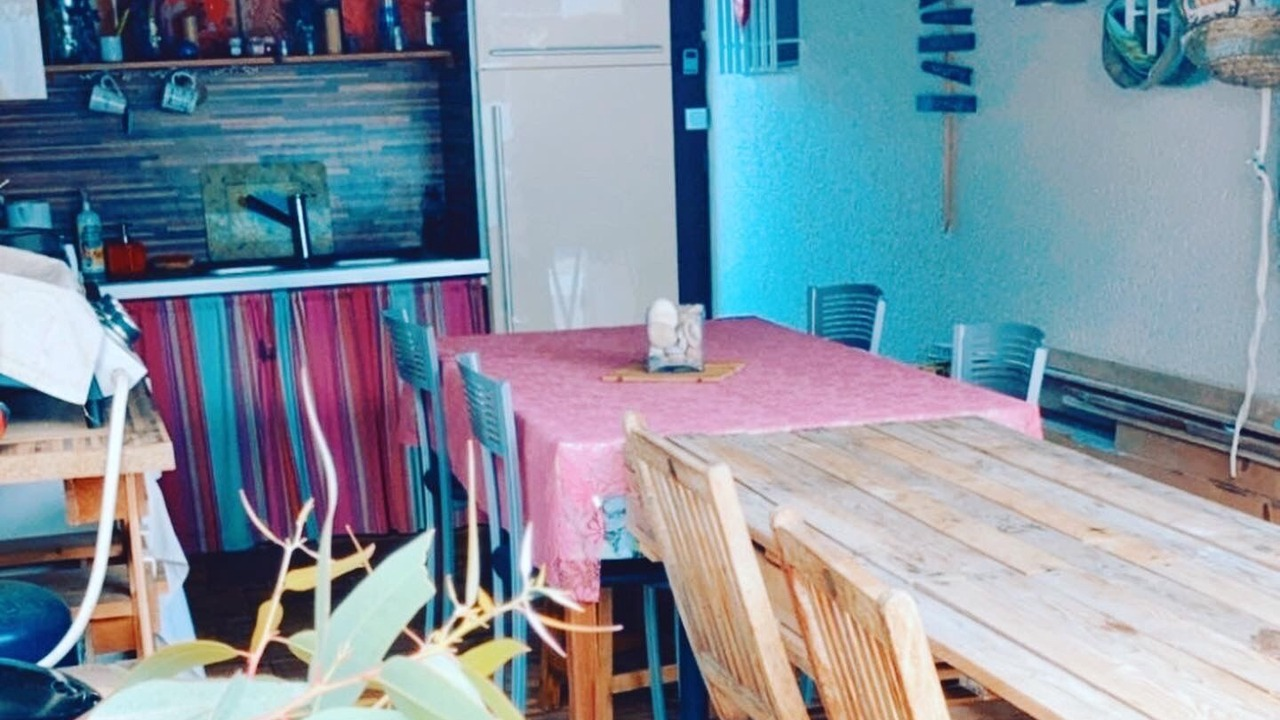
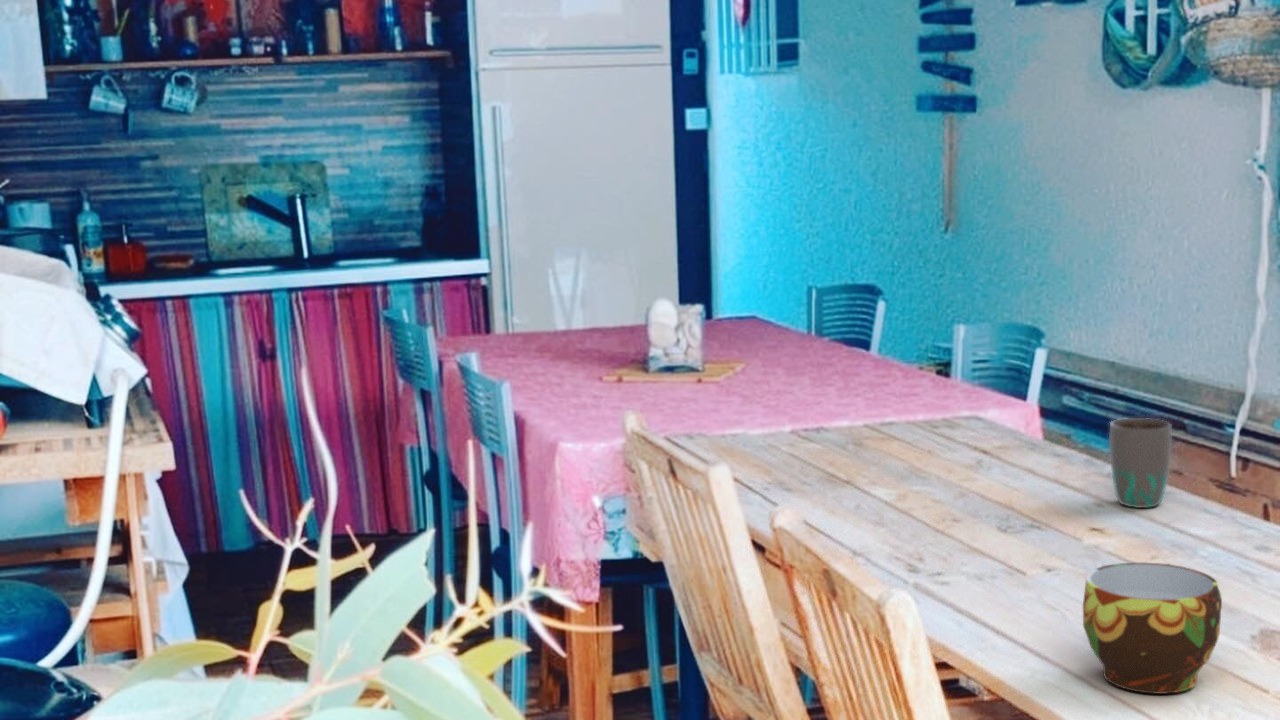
+ mug (1133, 461)
+ cup (1153, 627)
